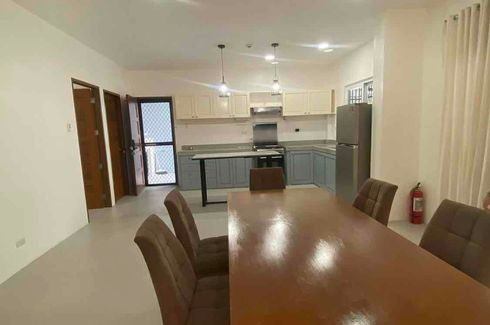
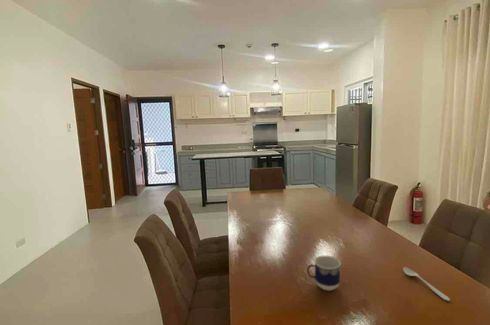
+ spoon (424, 281)
+ cup (323, 274)
